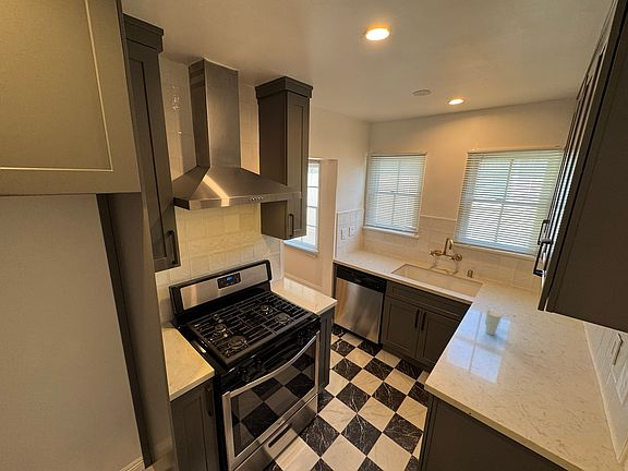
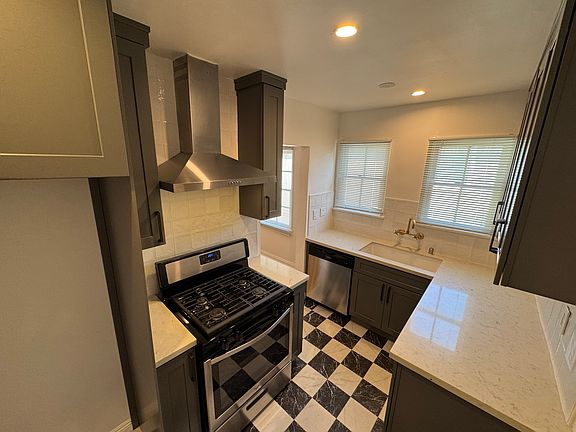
- cup (492, 322)
